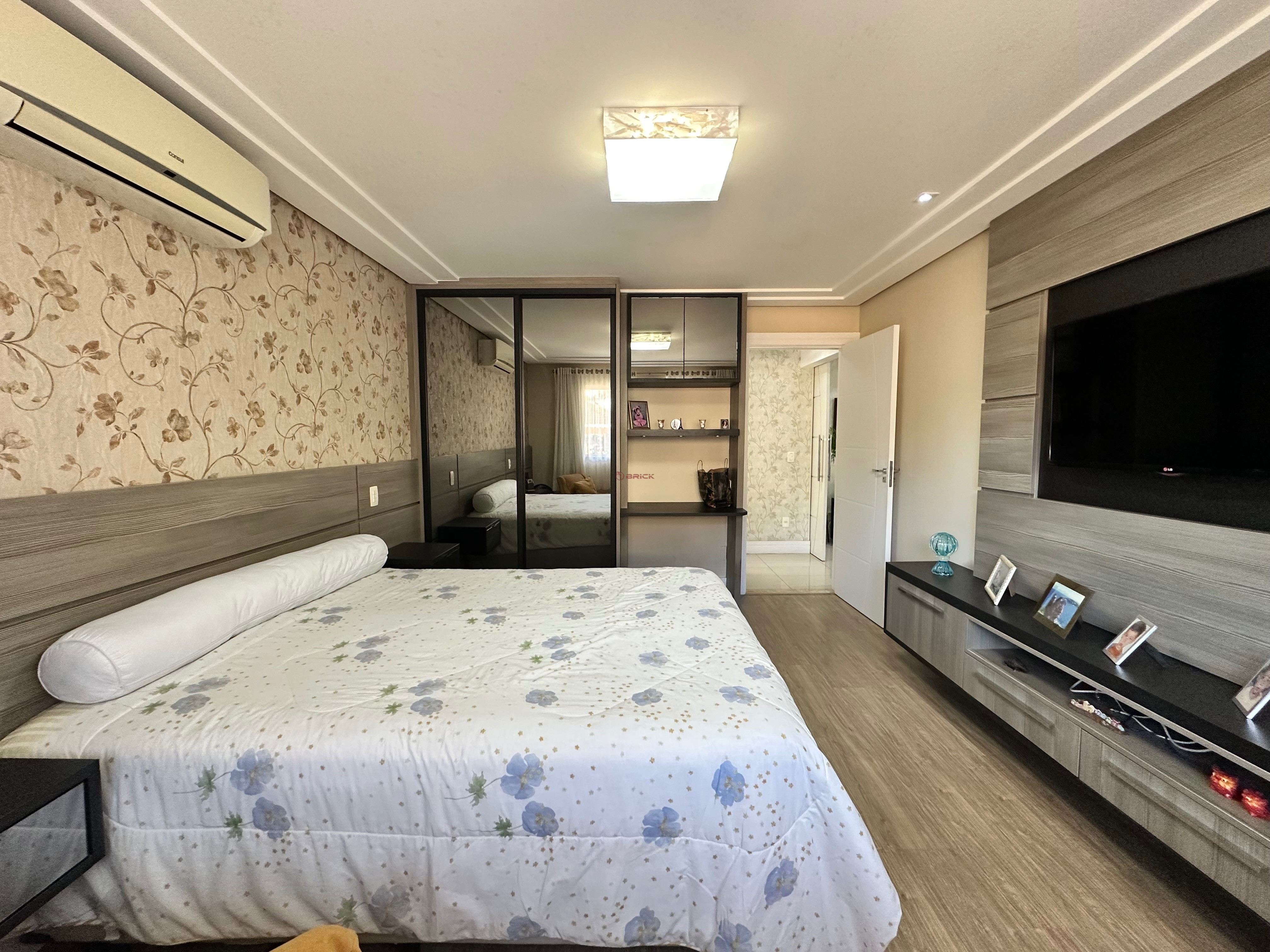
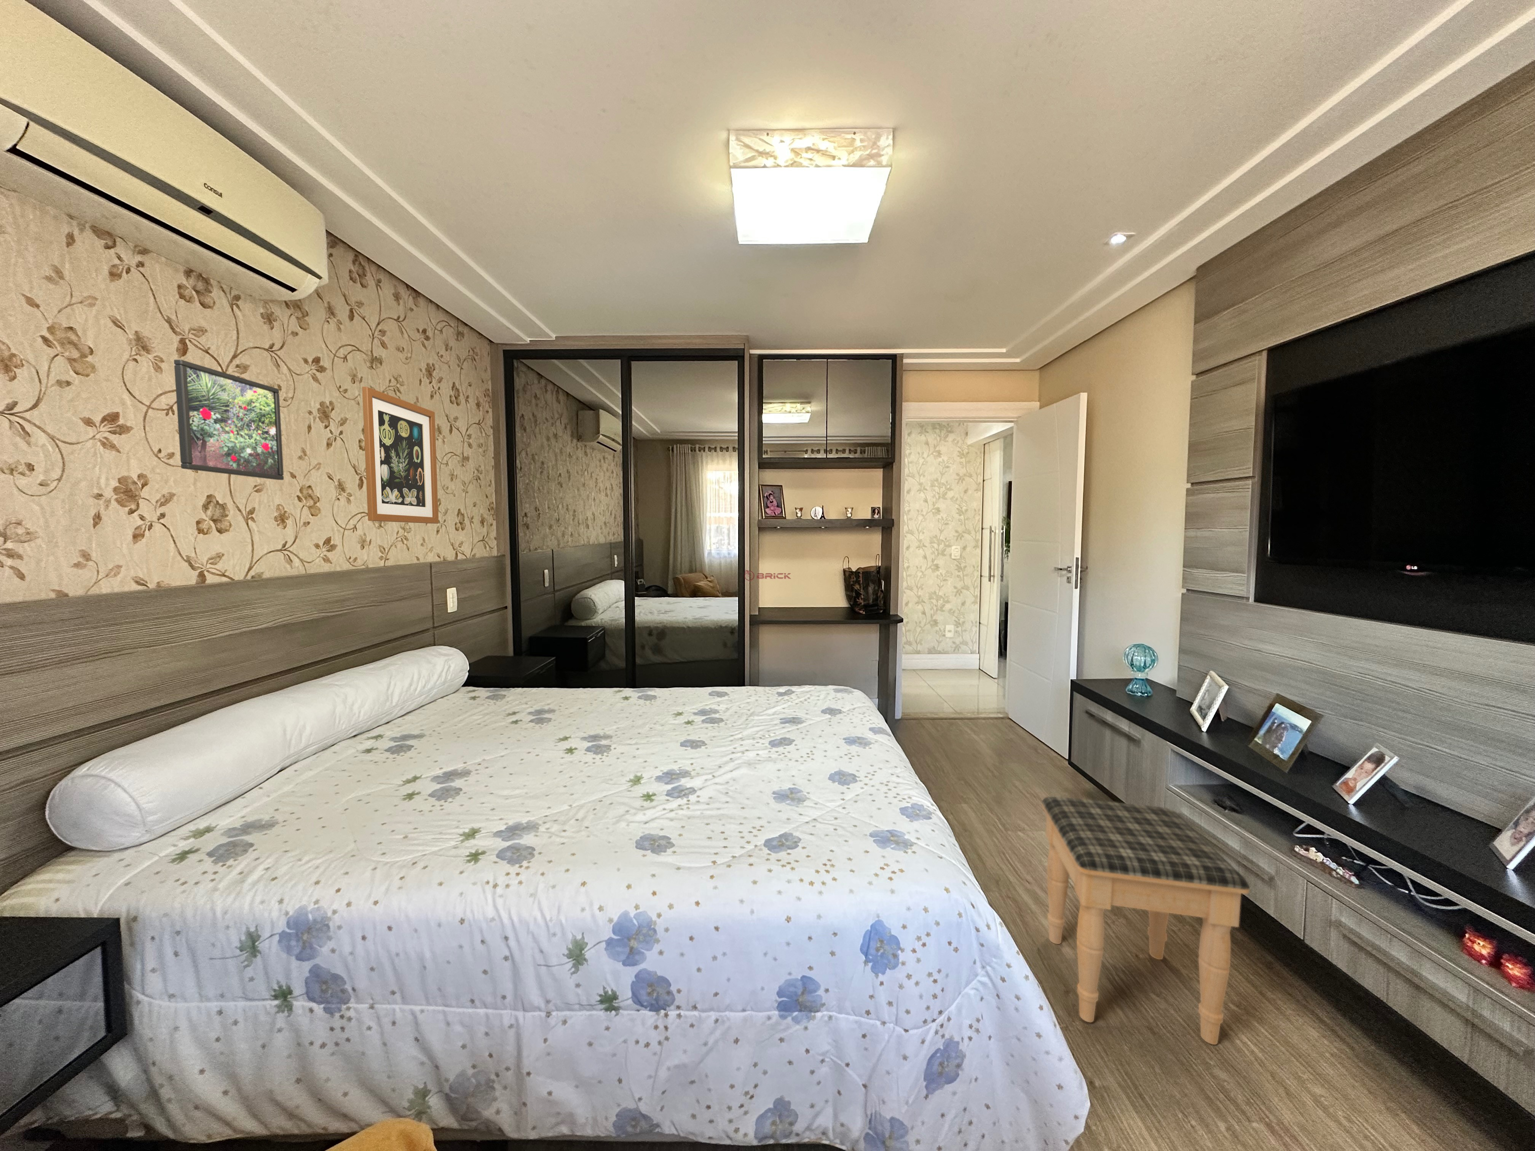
+ footstool (1128, 907)
+ wall art (404, 462)
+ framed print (233, 426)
